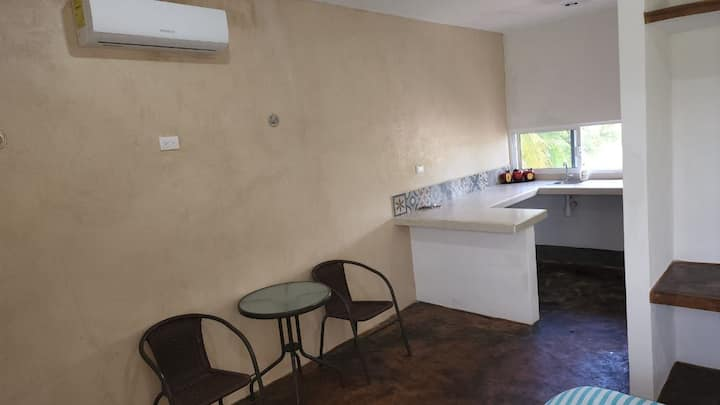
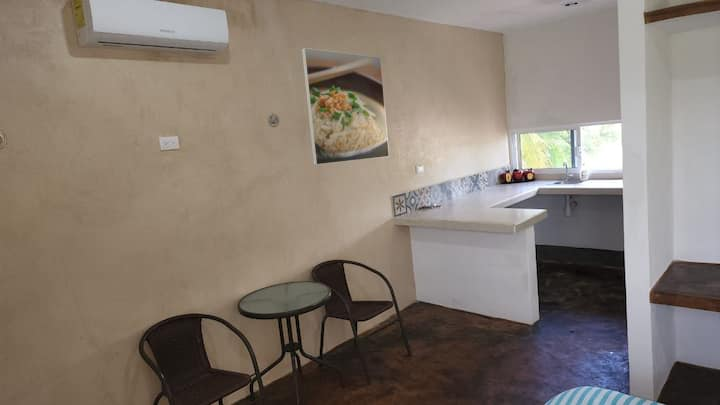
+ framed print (349, 107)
